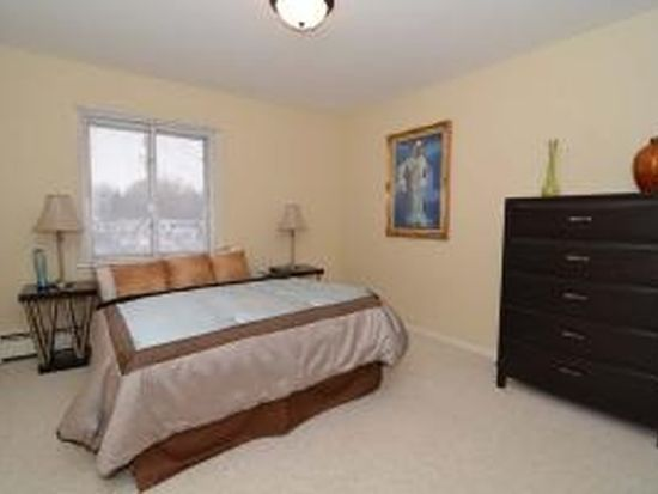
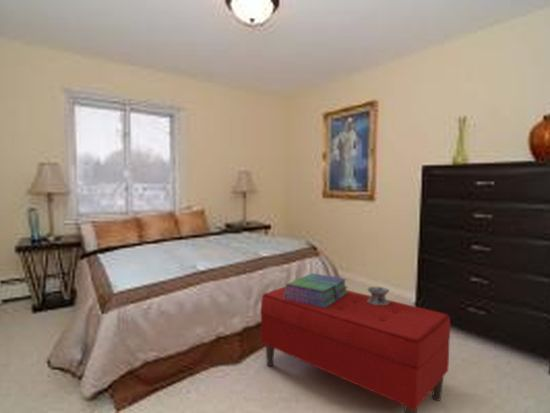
+ bench (347, 341)
+ stack of books (316, 288)
+ decorative box (378, 295)
